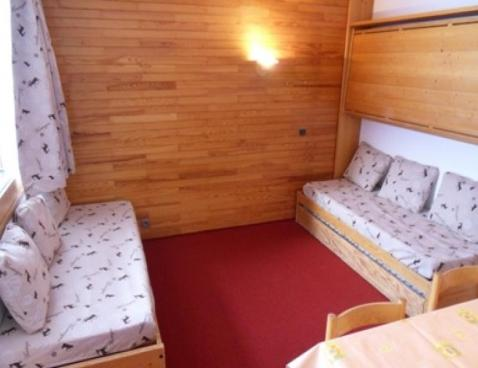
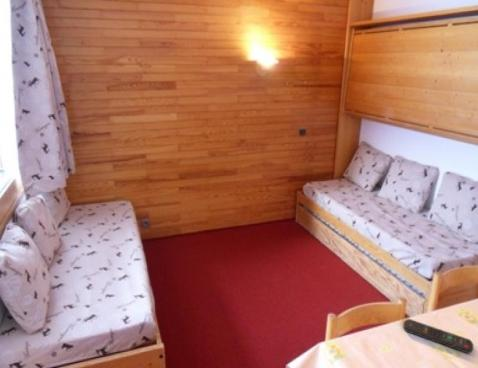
+ remote control (436, 335)
